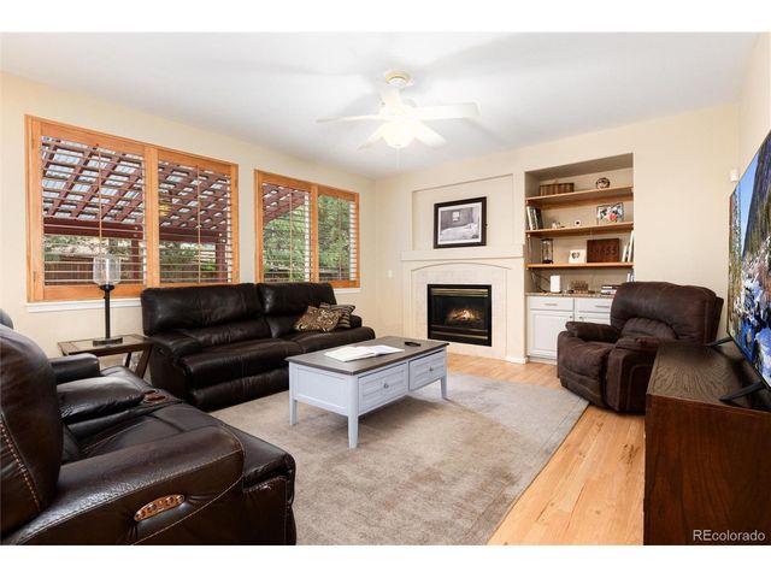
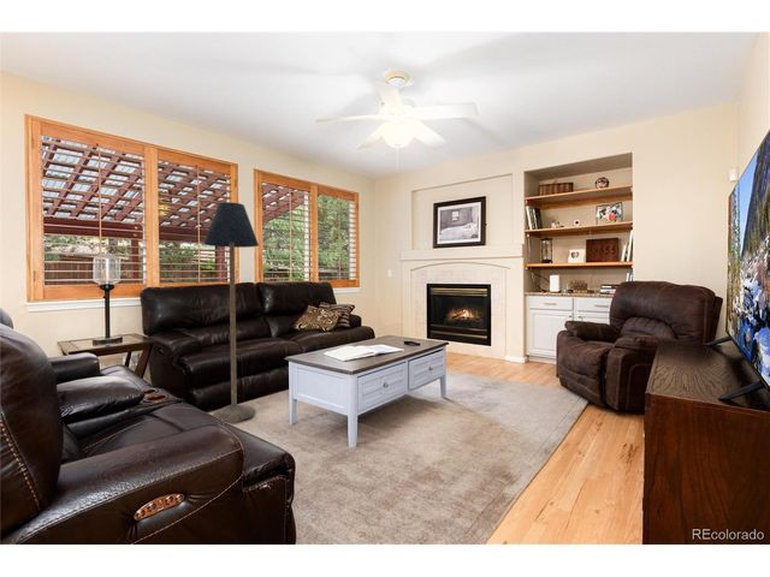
+ floor lamp (232, 310)
